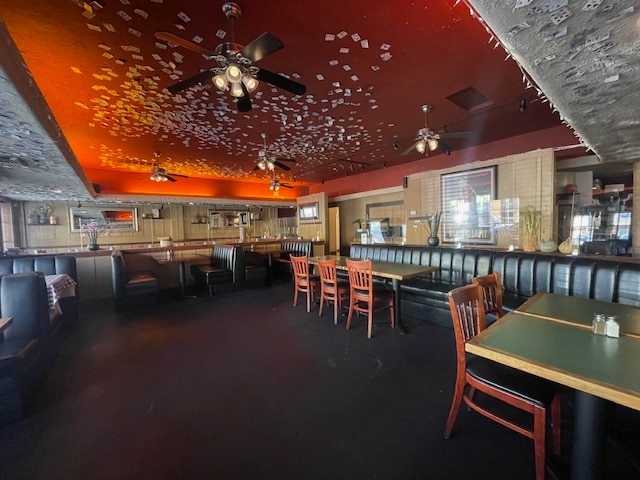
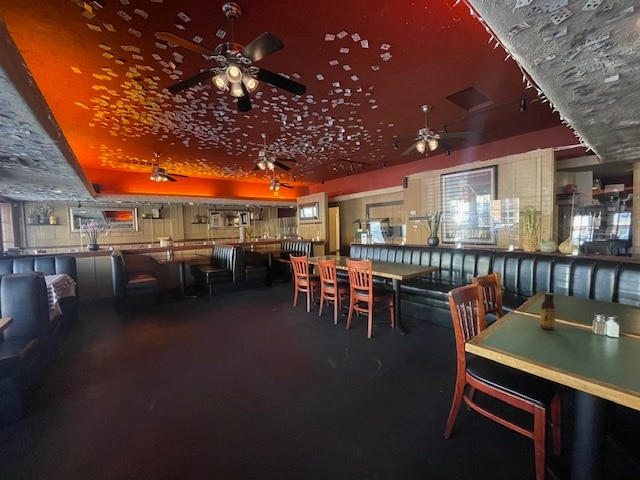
+ sauce bottle (547, 310)
